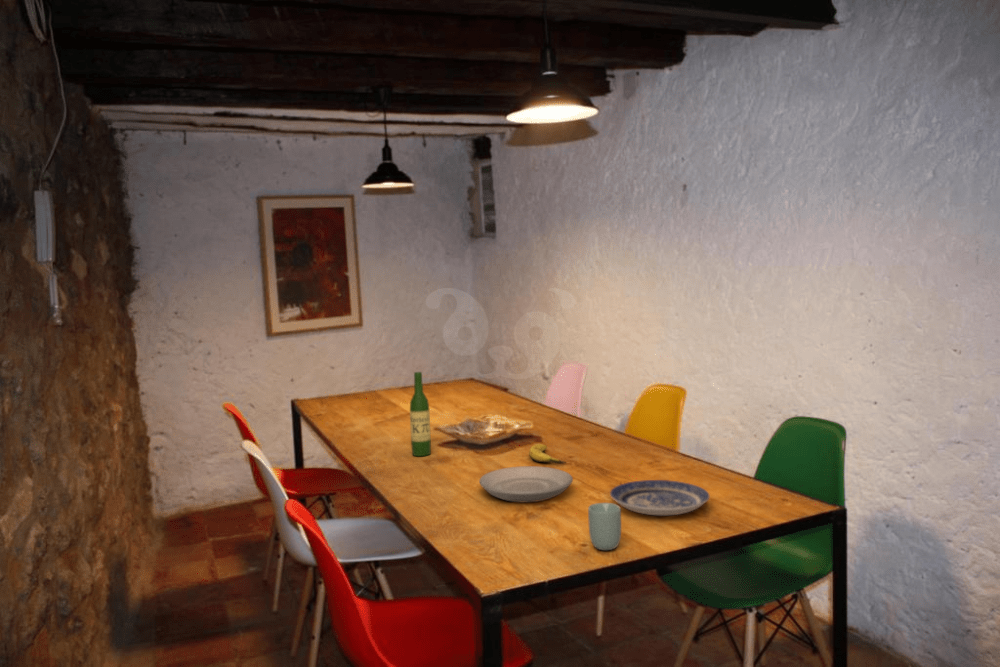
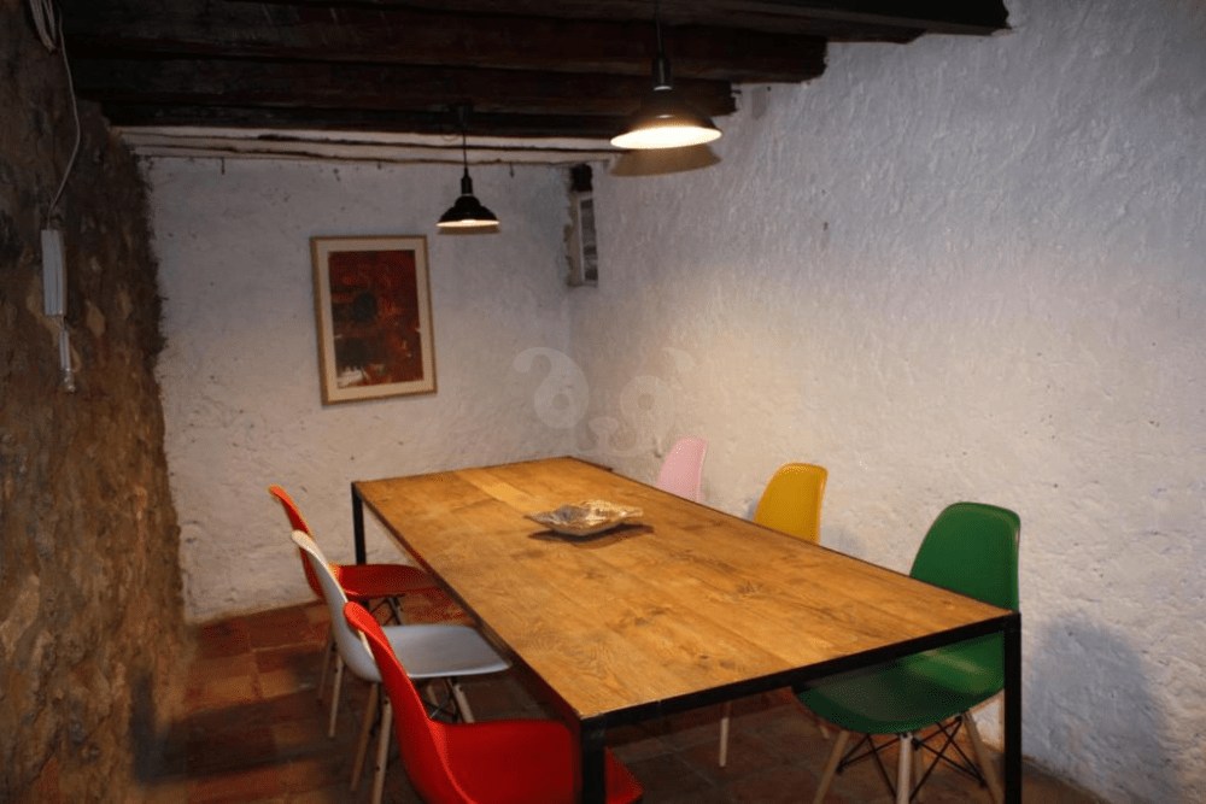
- plate (526, 485)
- wine bottle (419, 413)
- plate (659, 500)
- banana (544, 453)
- cup (604, 527)
